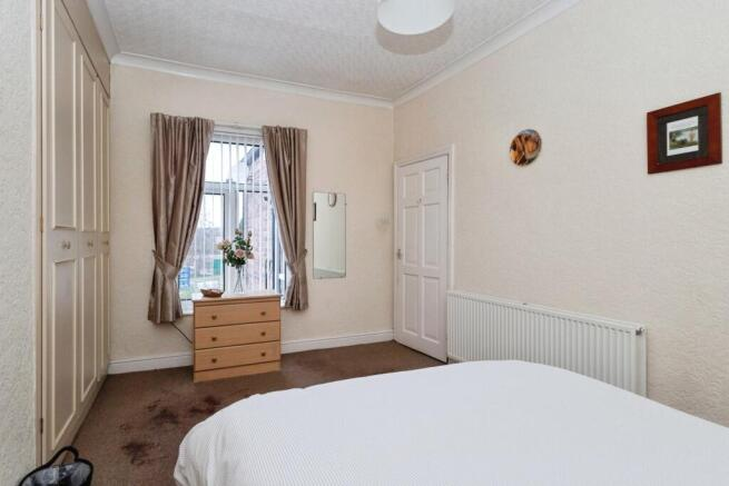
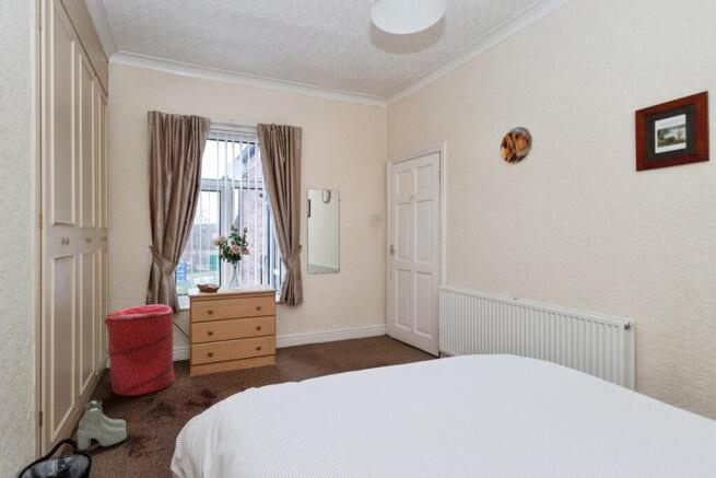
+ laundry hamper (141, 346)
+ boots (102, 420)
